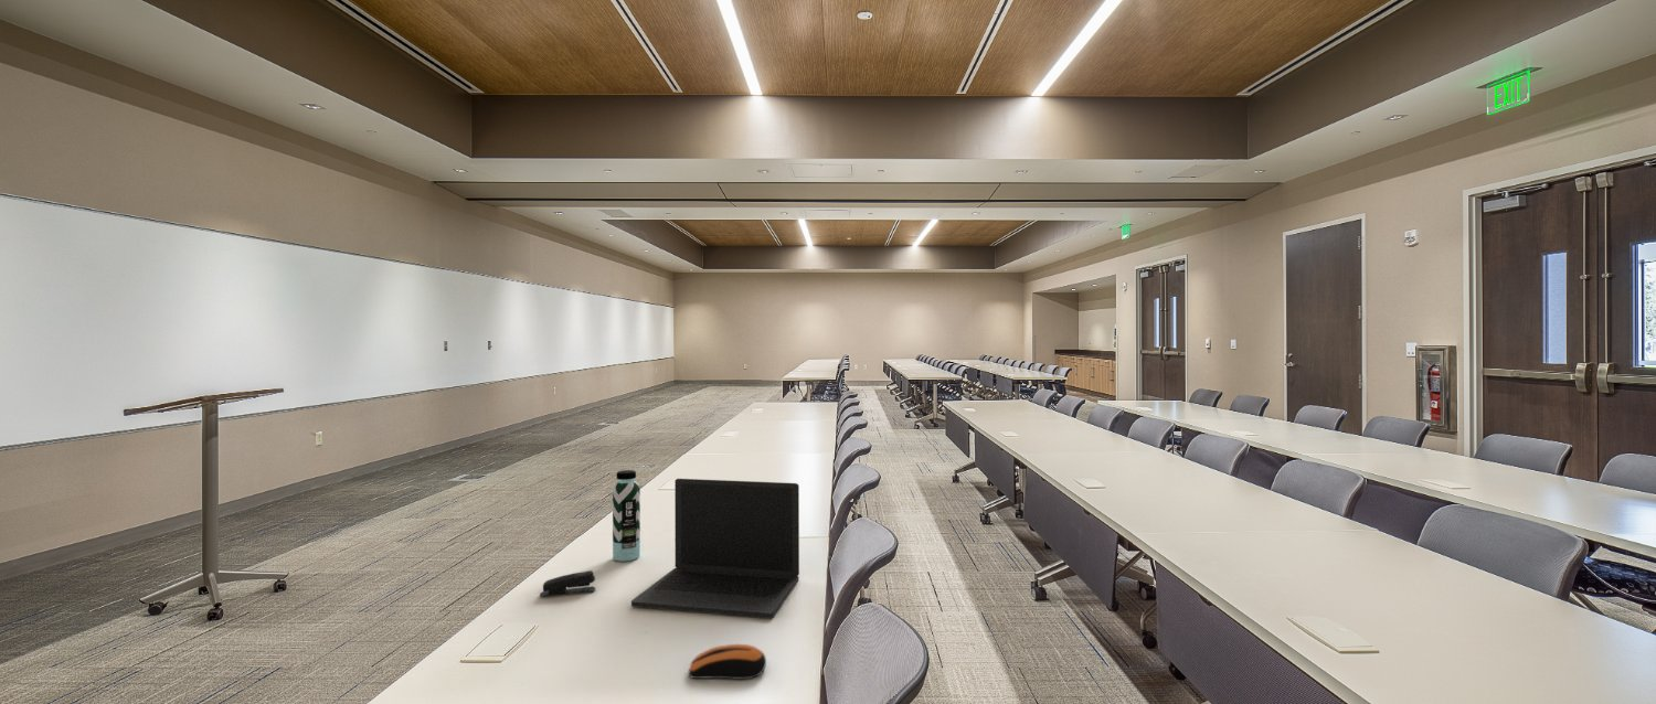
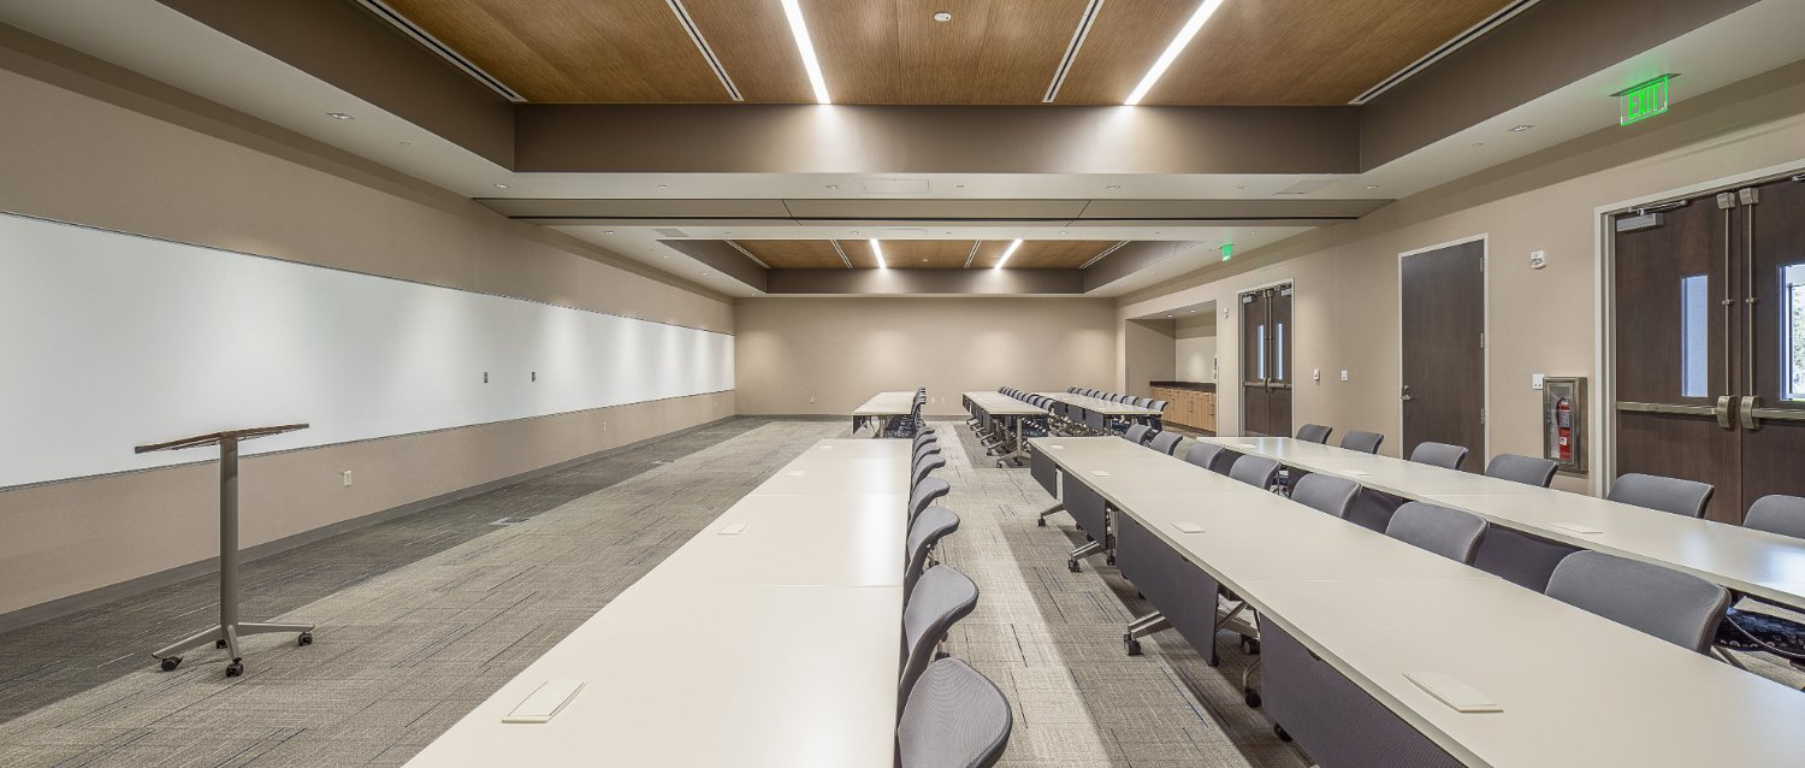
- computer mouse (728, 659)
- water bottle (626, 514)
- stapler (567, 583)
- laptop (719, 541)
